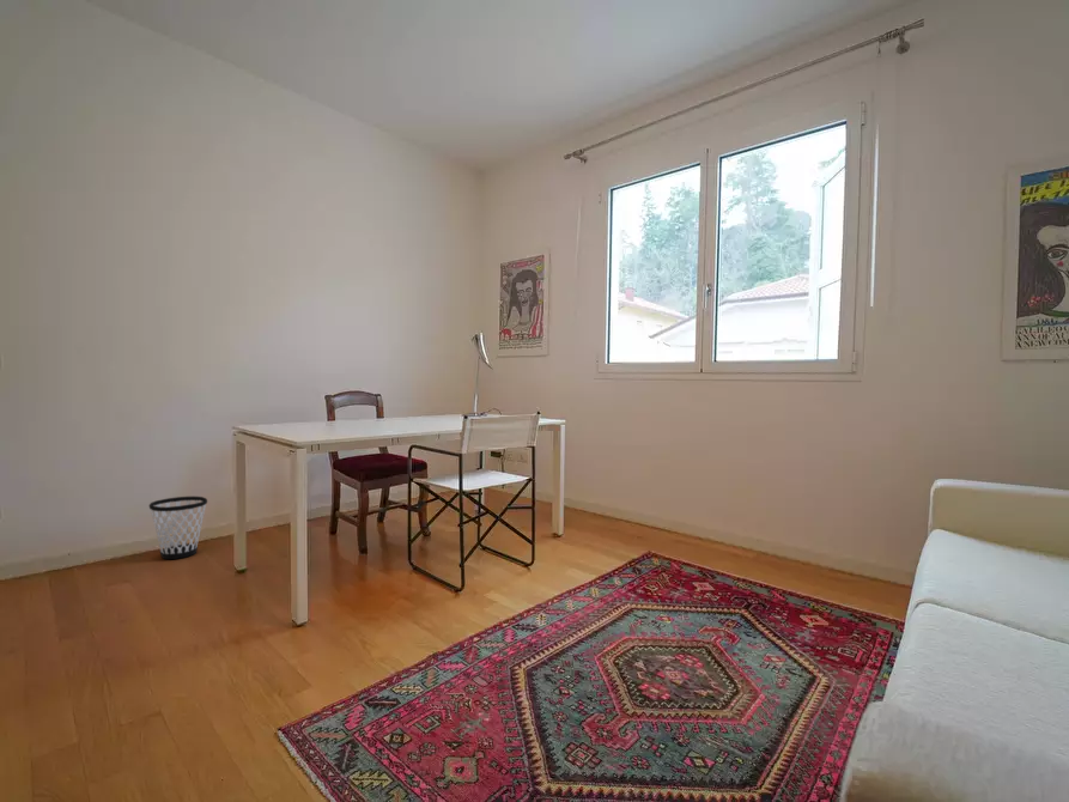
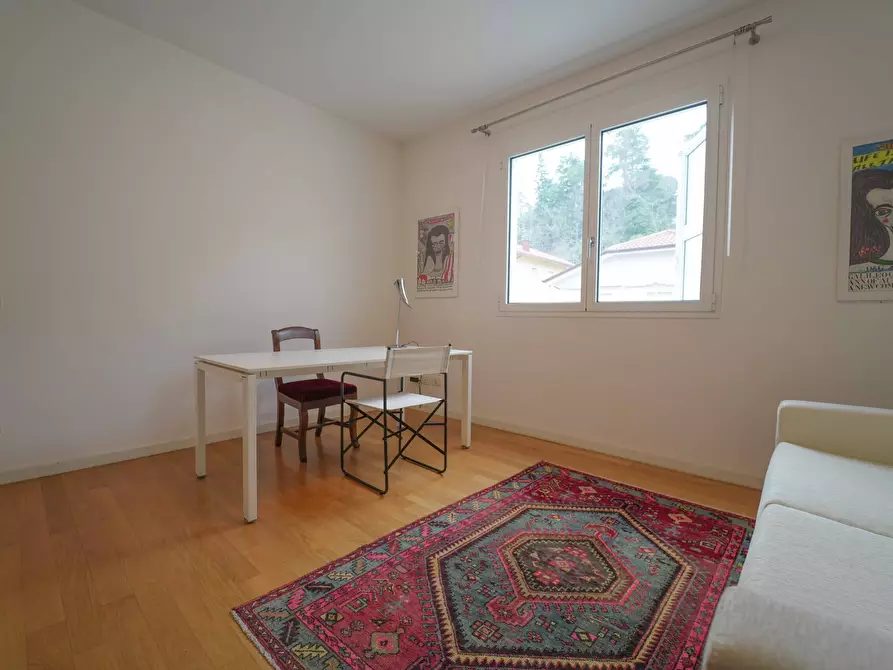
- wastebasket (178, 528)
